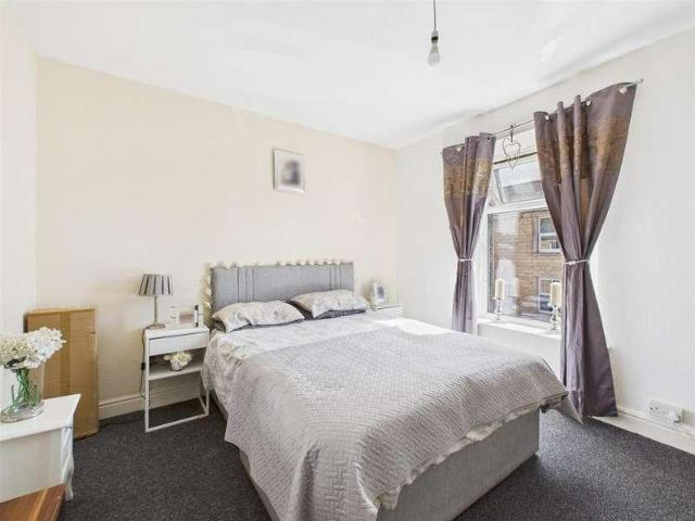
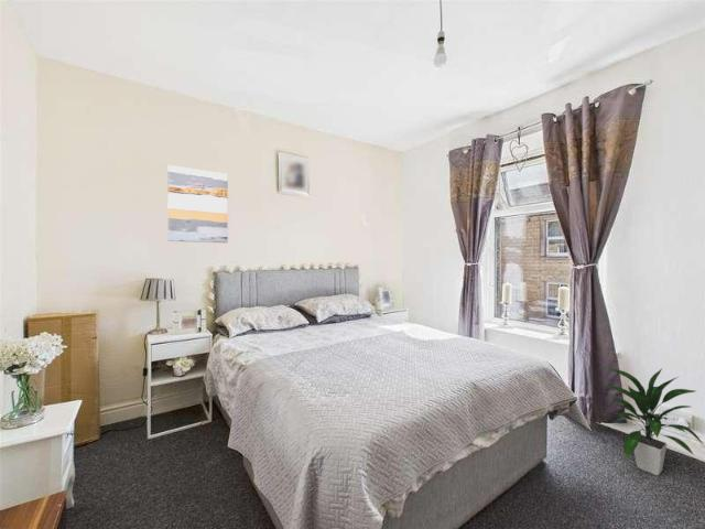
+ wall art (198, 205)
+ indoor plant (646, 417)
